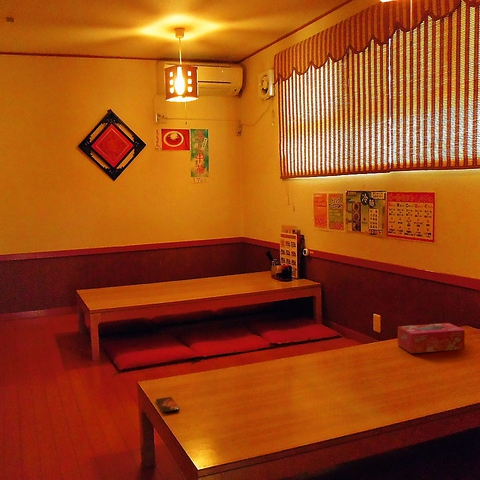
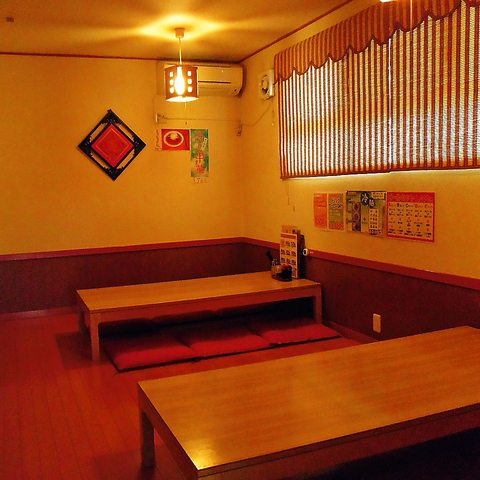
- tissue box (430, 337)
- smartphone (167, 404)
